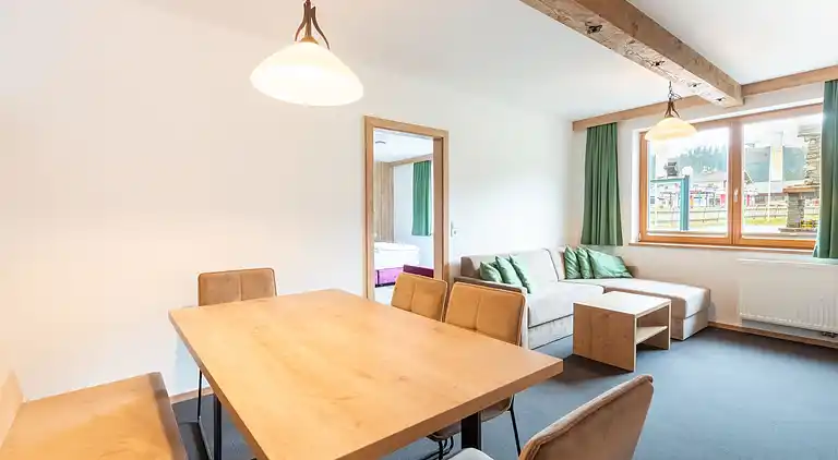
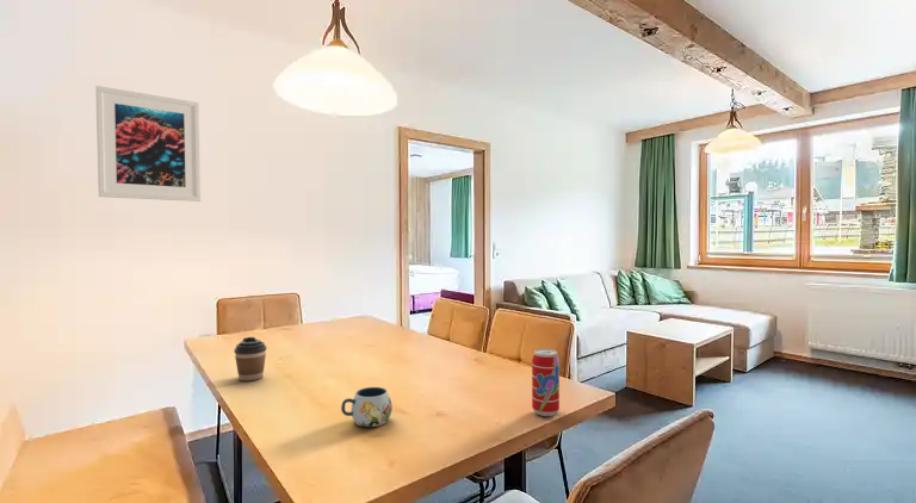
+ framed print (151, 147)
+ coffee cup (250, 358)
+ mug (366, 406)
+ beverage can (545, 381)
